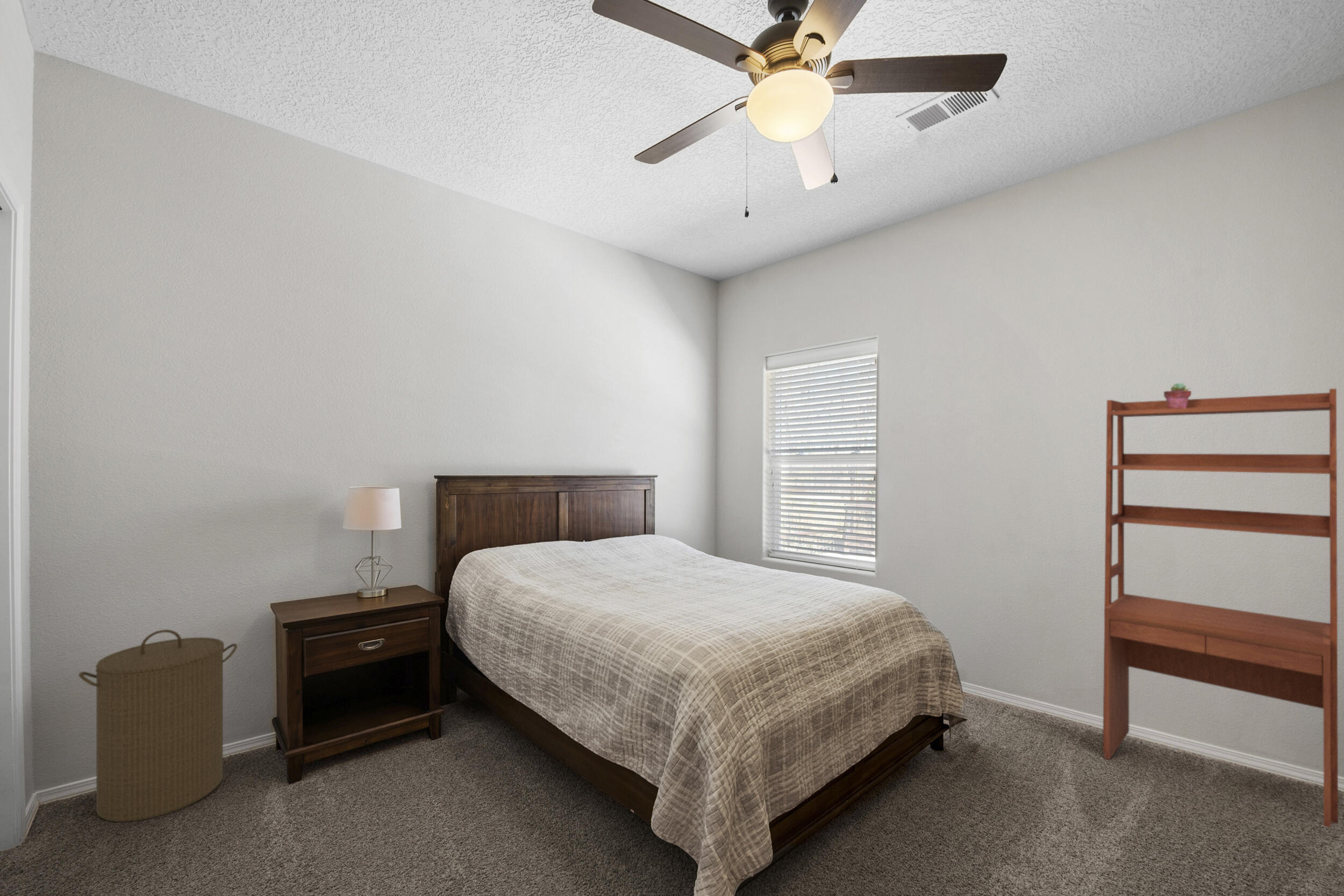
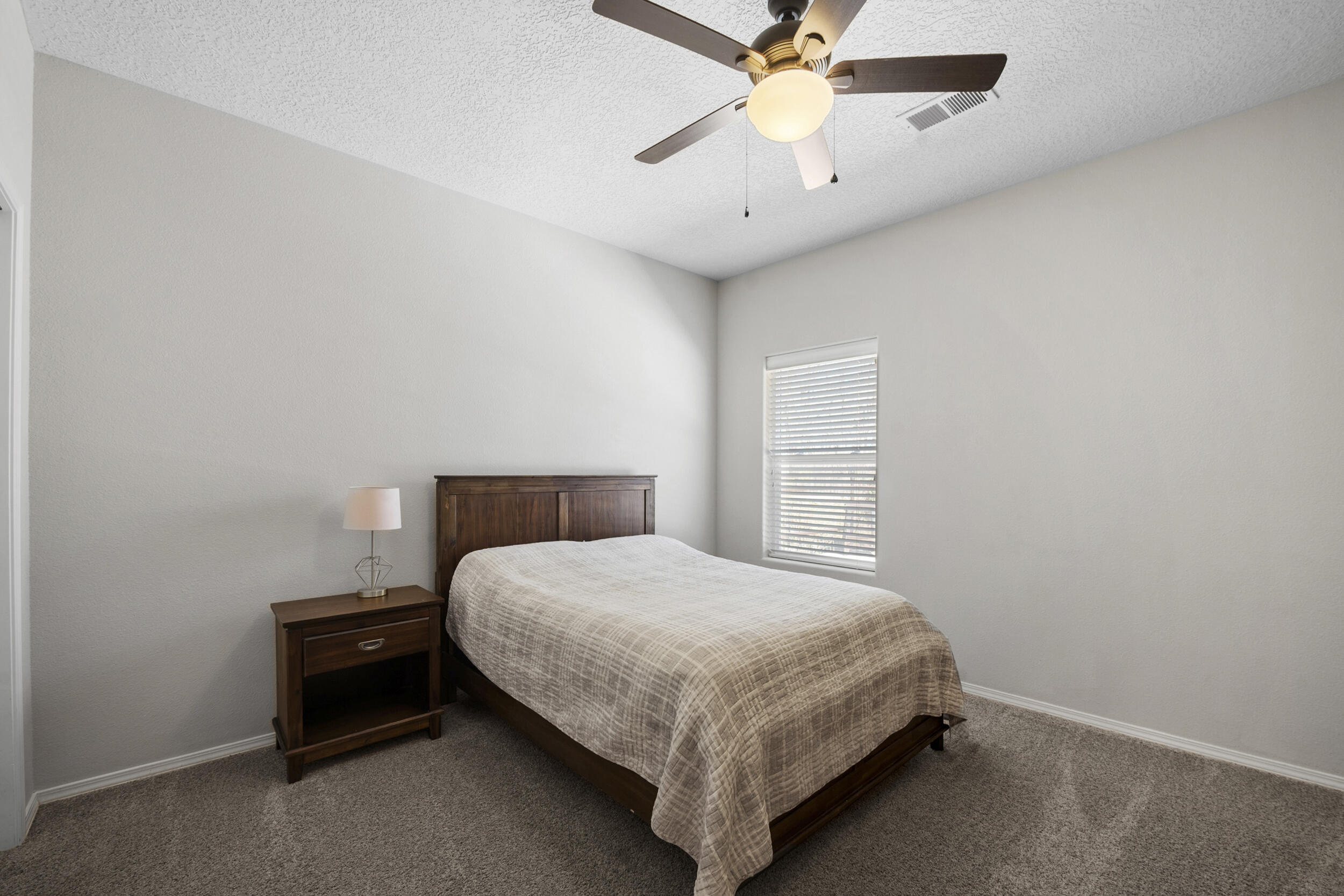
- shelving unit (1209, 606)
- laundry hamper (163, 711)
- potted succulent (1177, 394)
